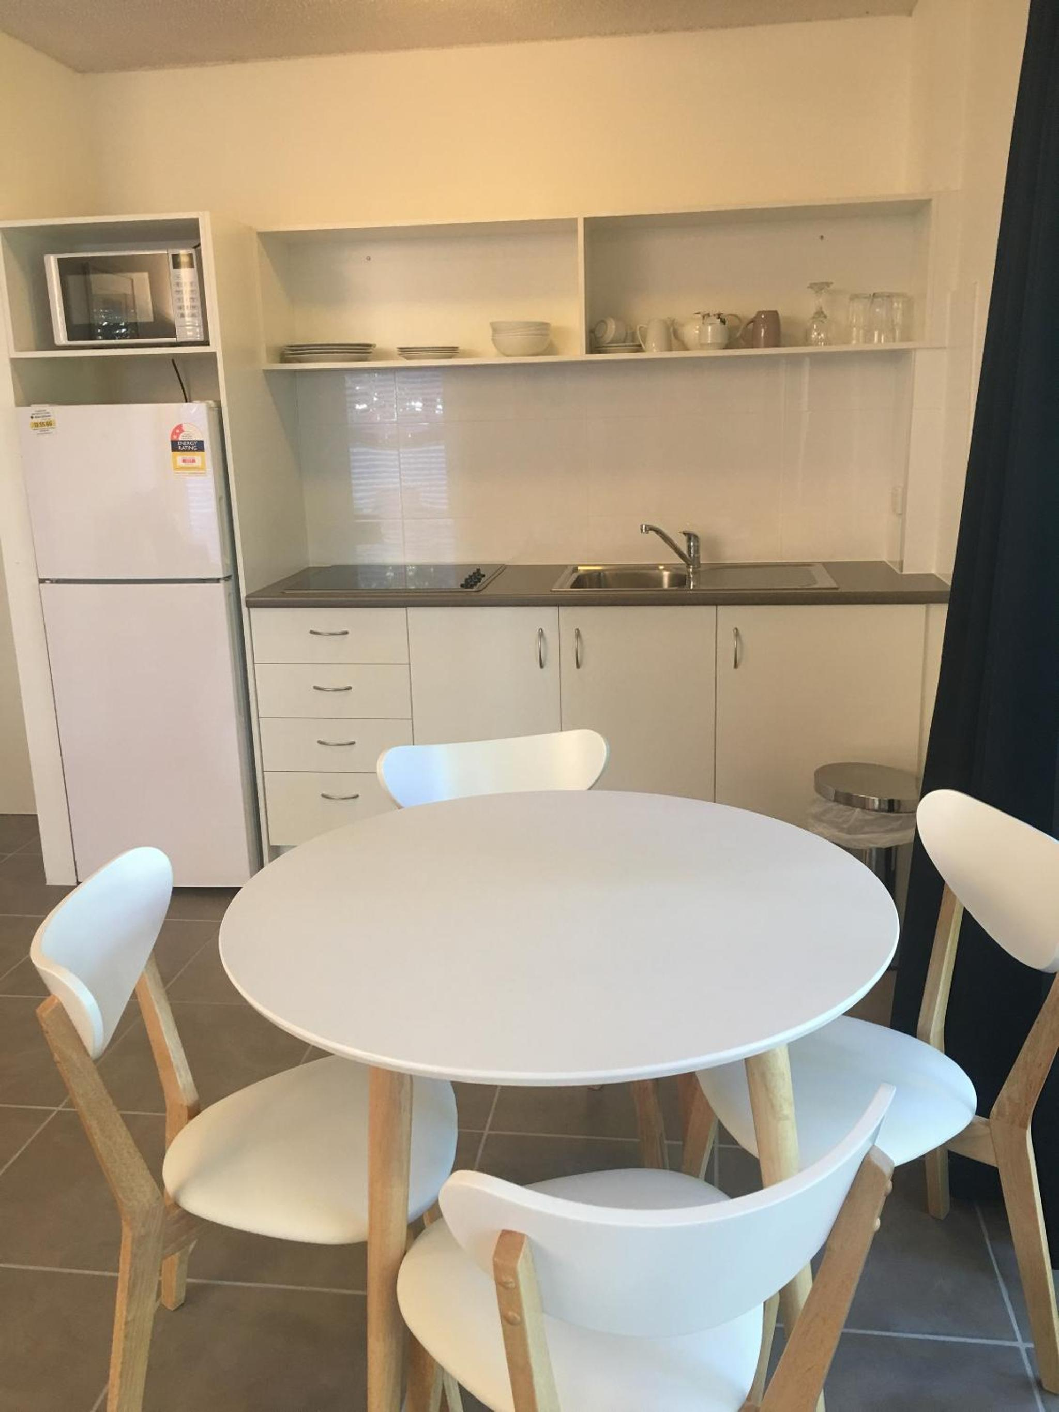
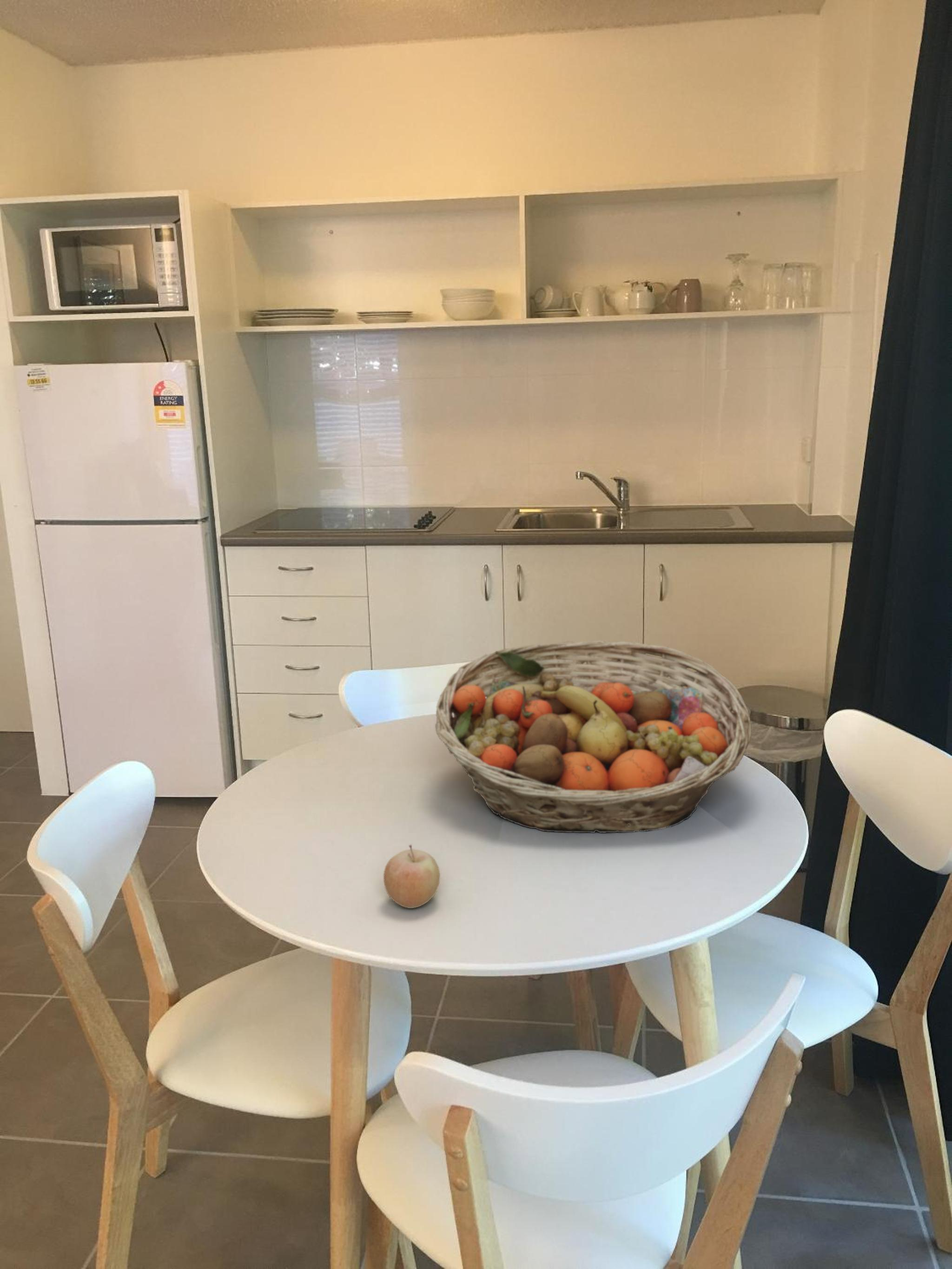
+ fruit basket (590, 733)
+ fruit (412, 874)
